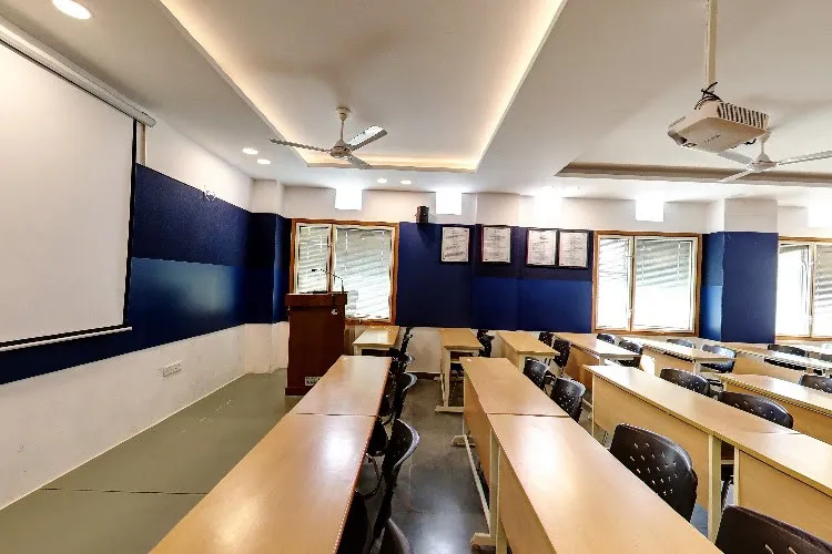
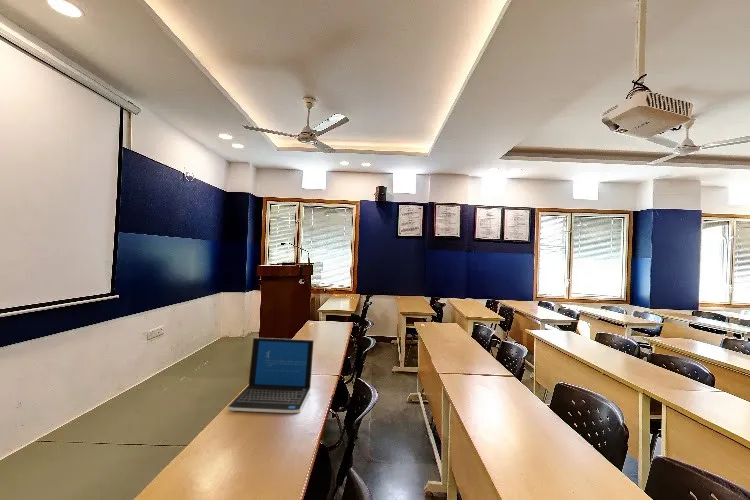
+ laptop (274, 372)
